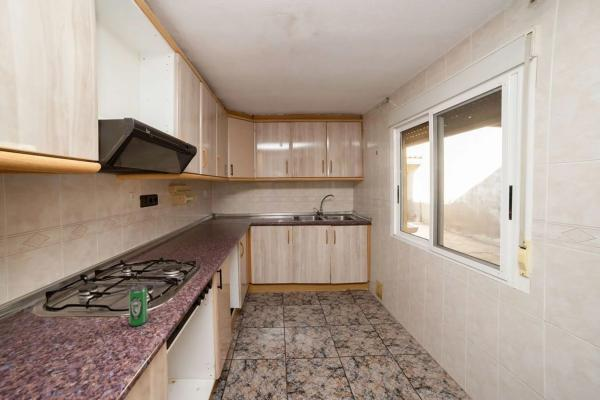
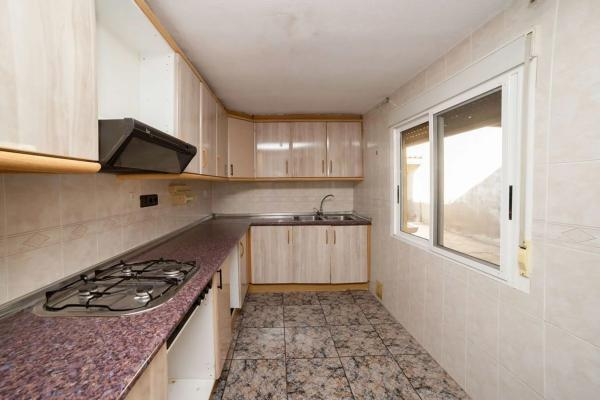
- beverage can (138, 305)
